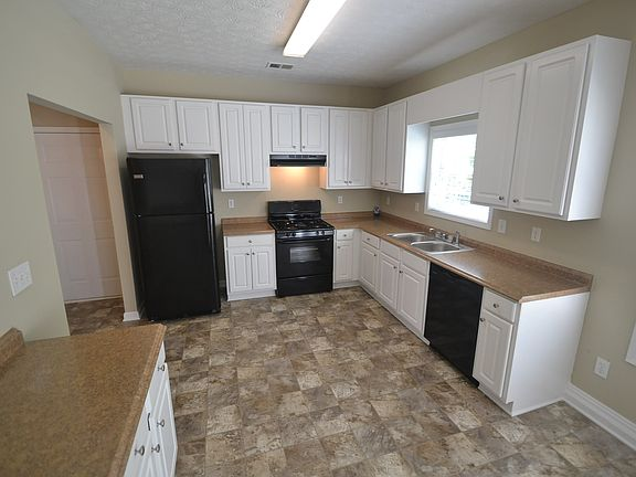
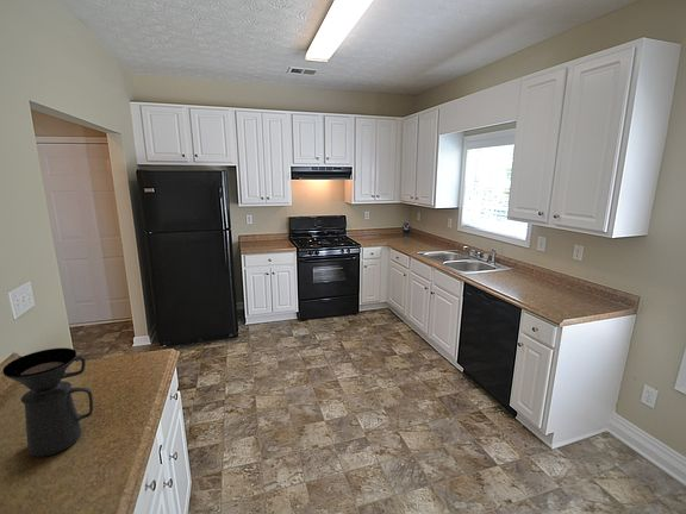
+ coffee maker (49, 402)
